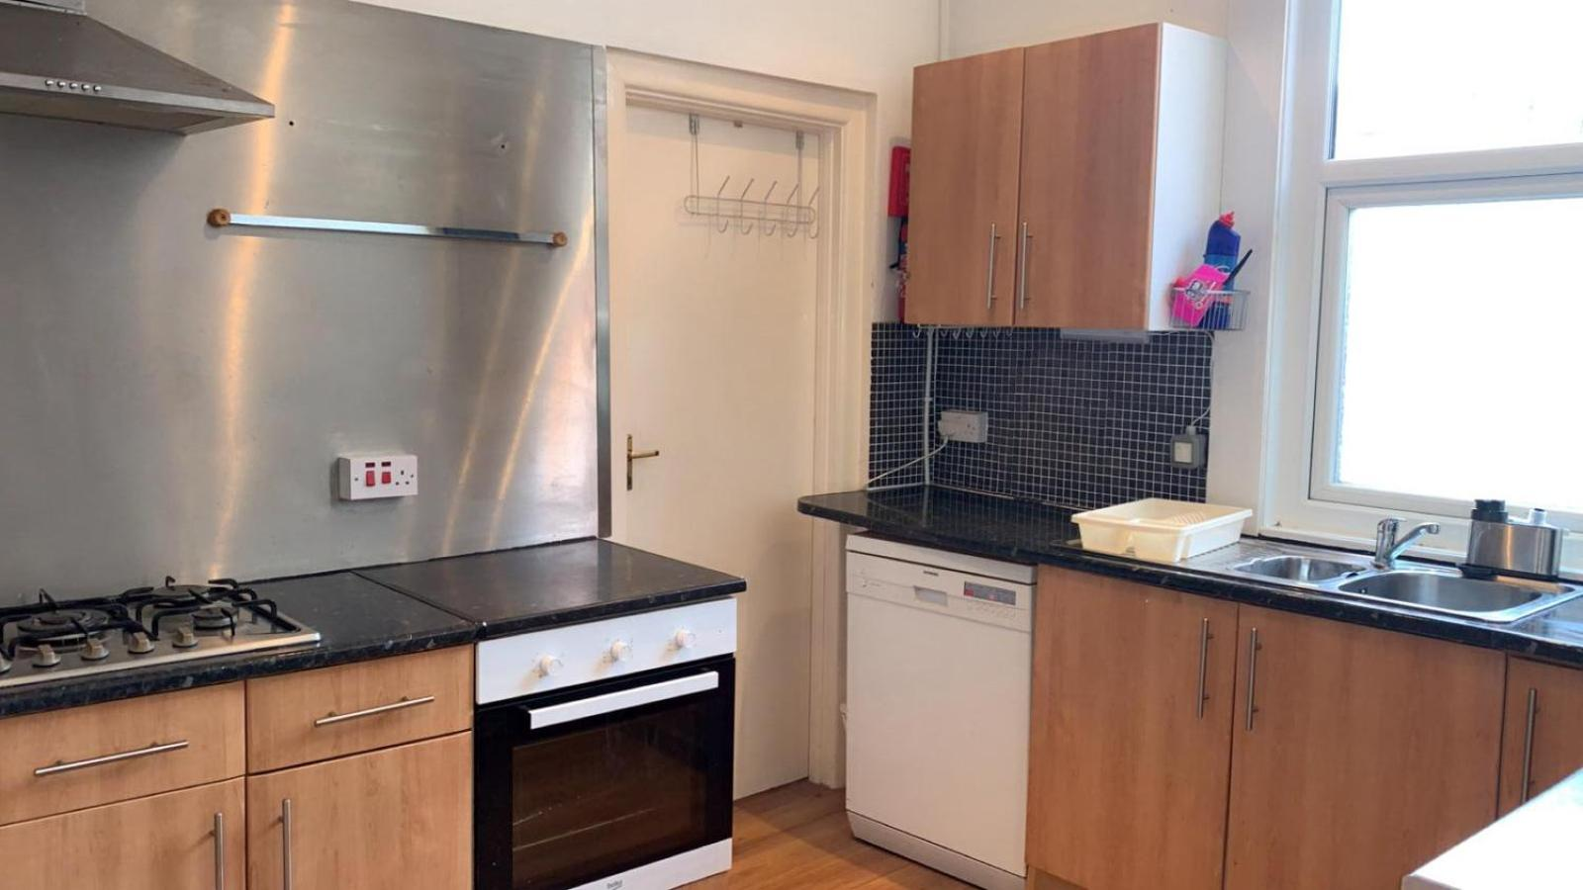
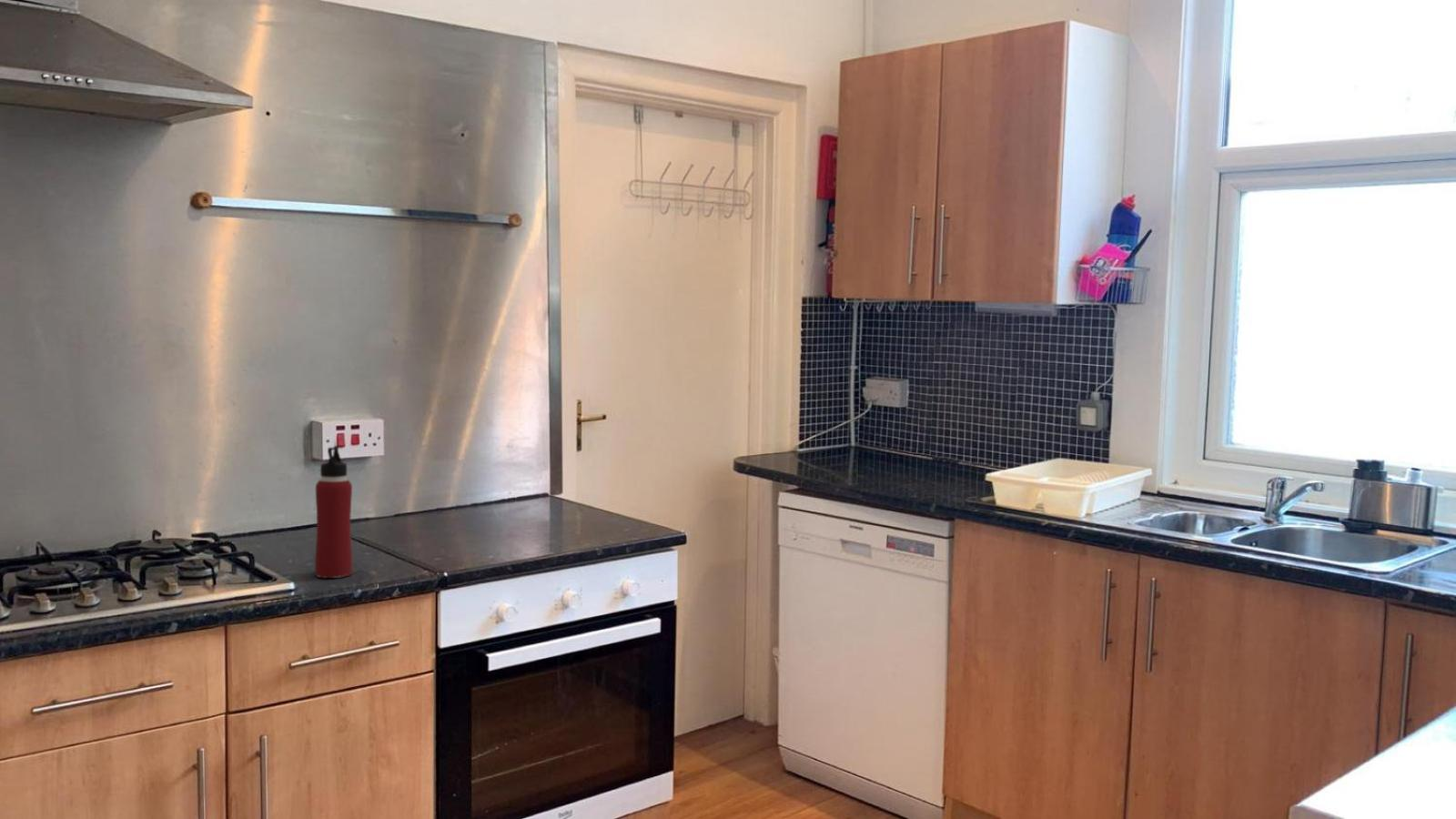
+ water bottle (333, 511)
